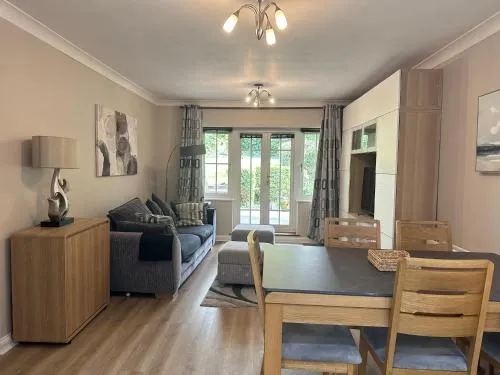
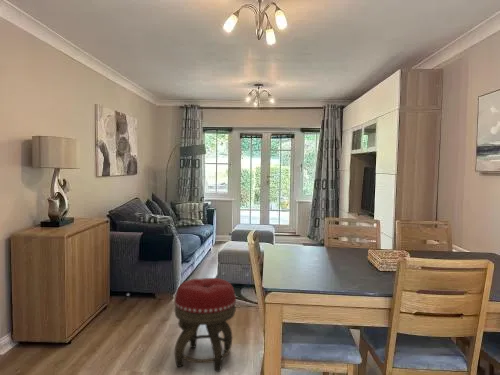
+ footstool (205, 320)
